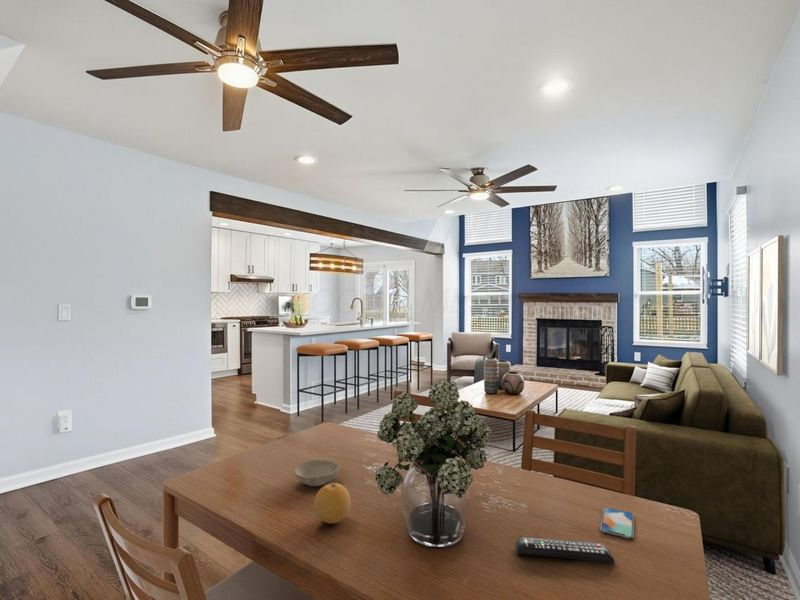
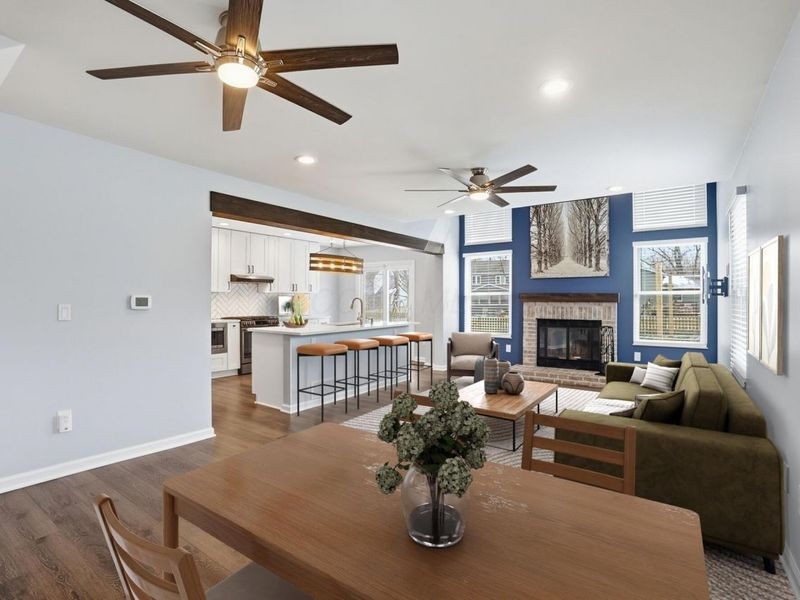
- bowl (316, 474)
- remote control (563, 550)
- fruit (332, 502)
- smartphone (617, 522)
